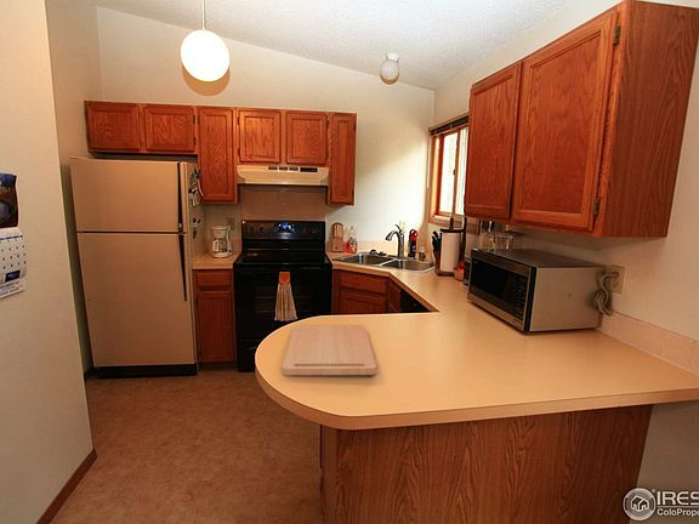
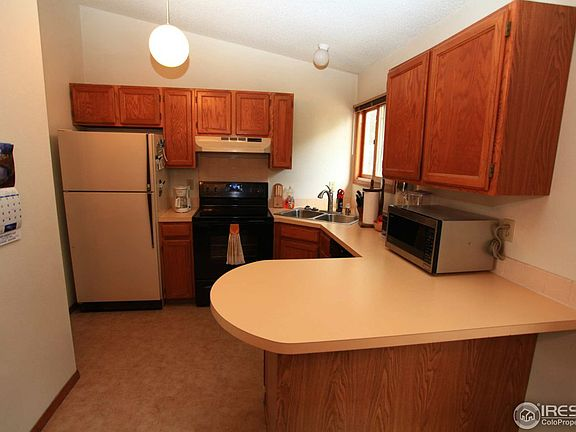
- cutting board (329, 346)
